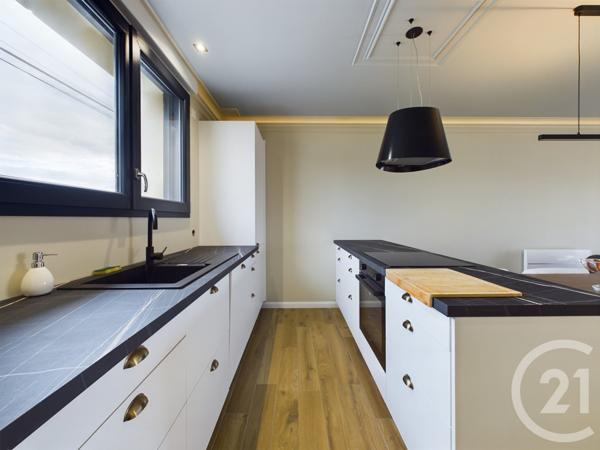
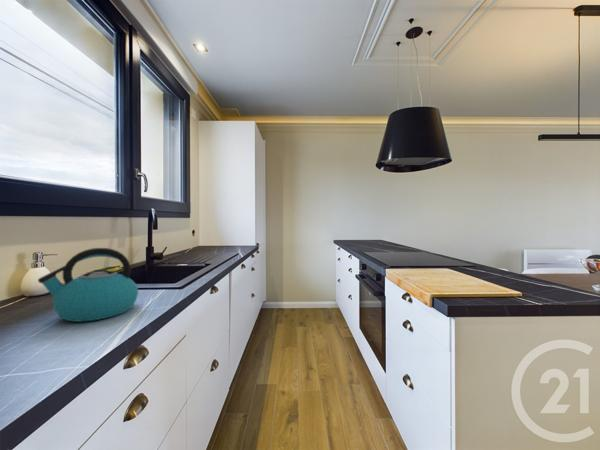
+ kettle (92, 280)
